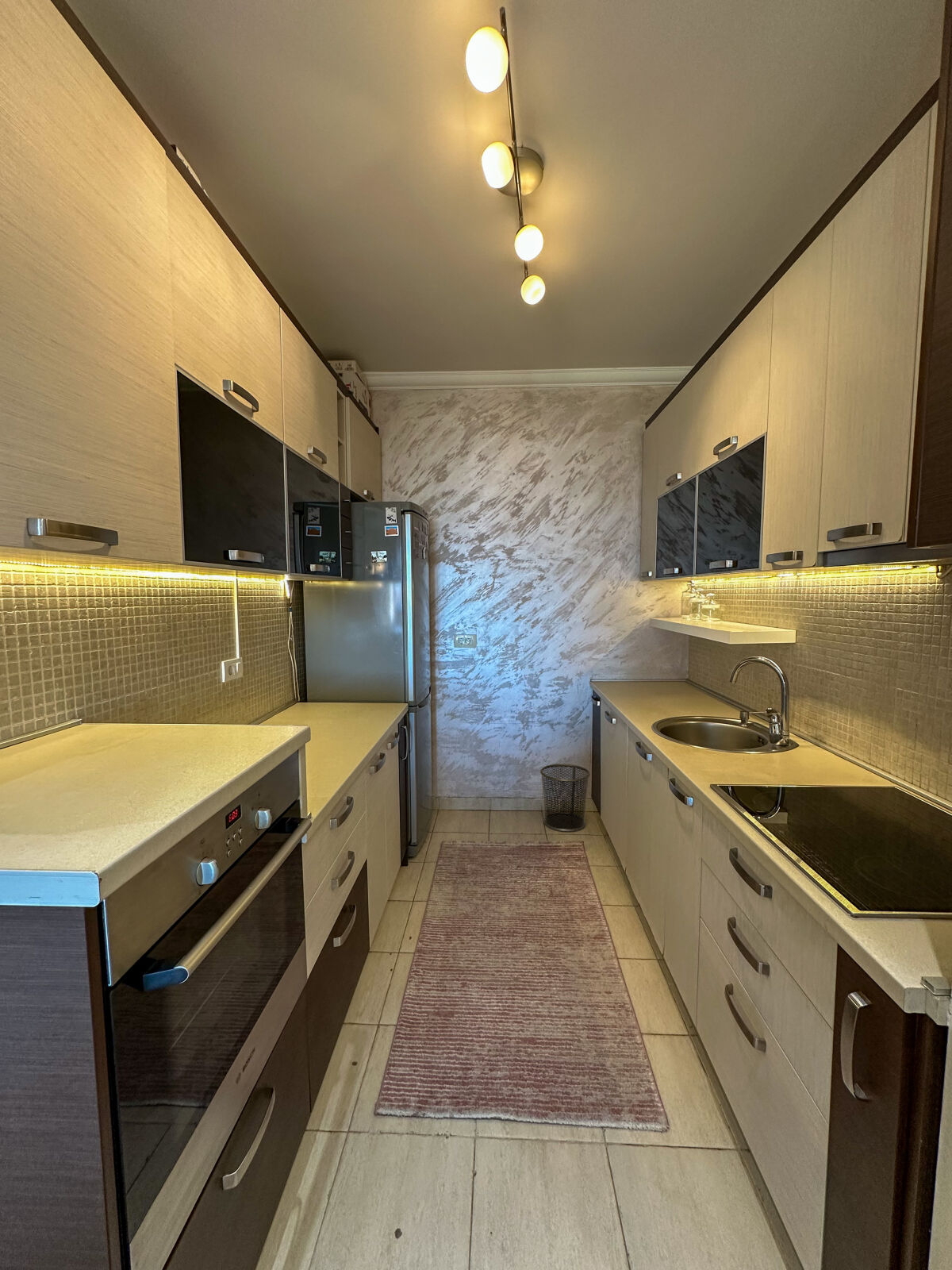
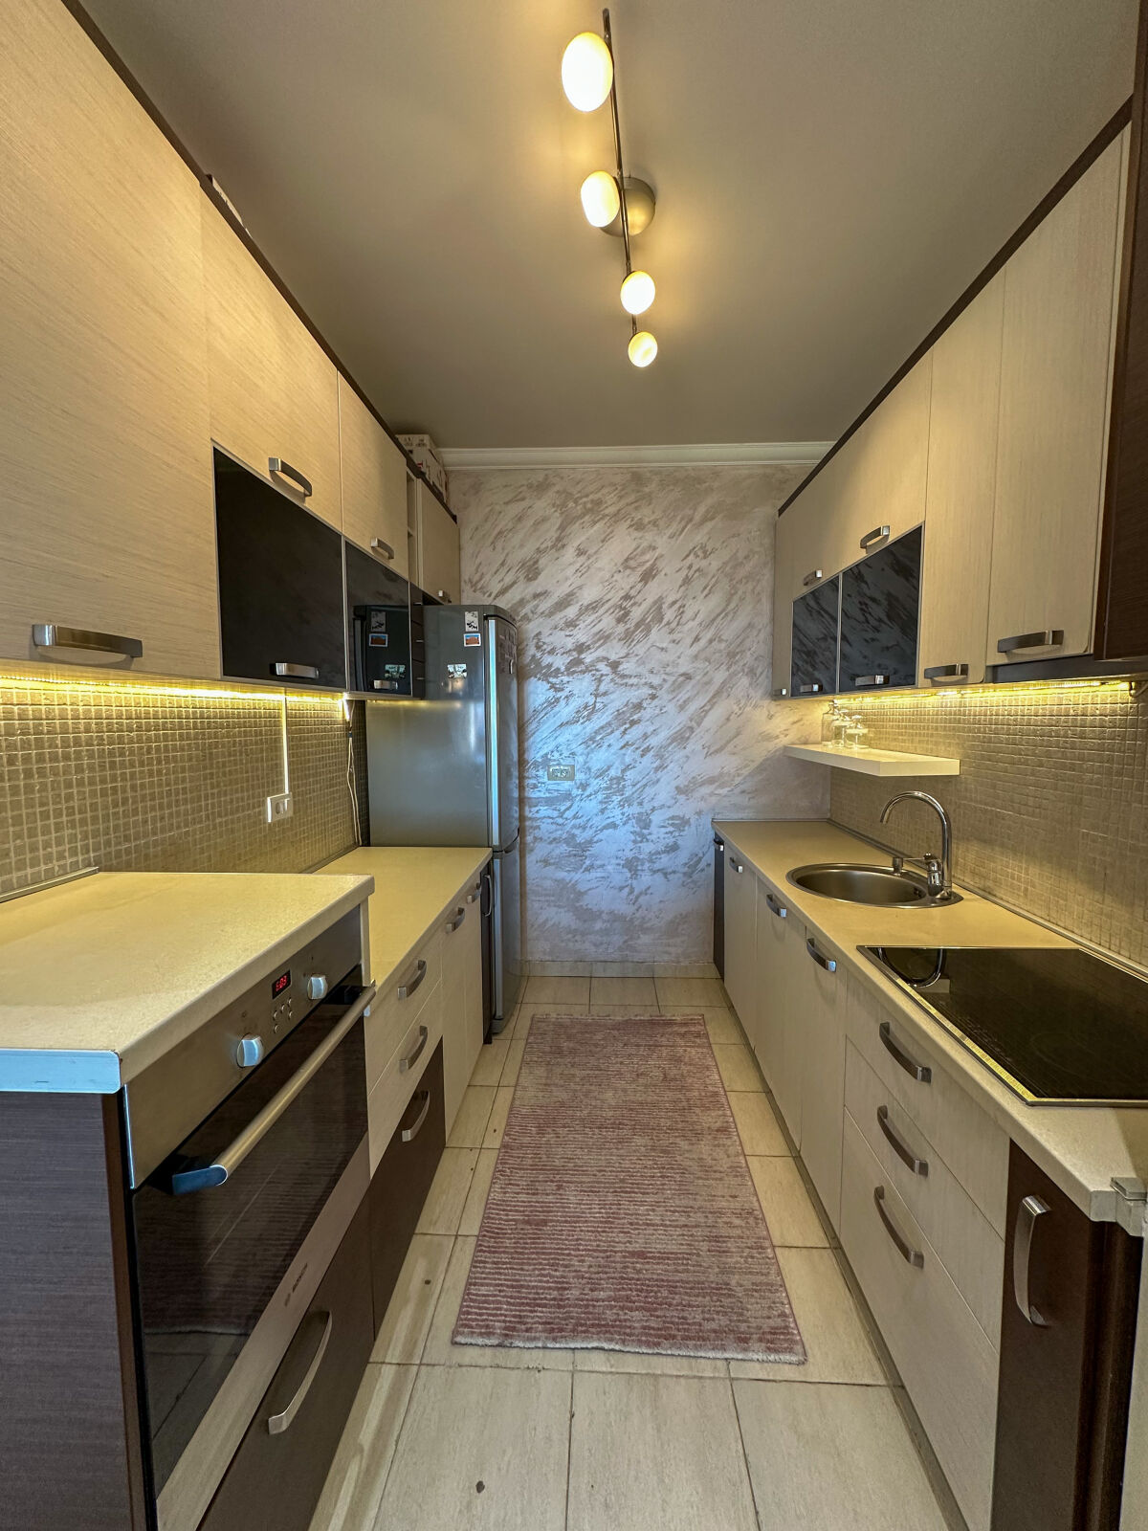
- waste bin (564, 797)
